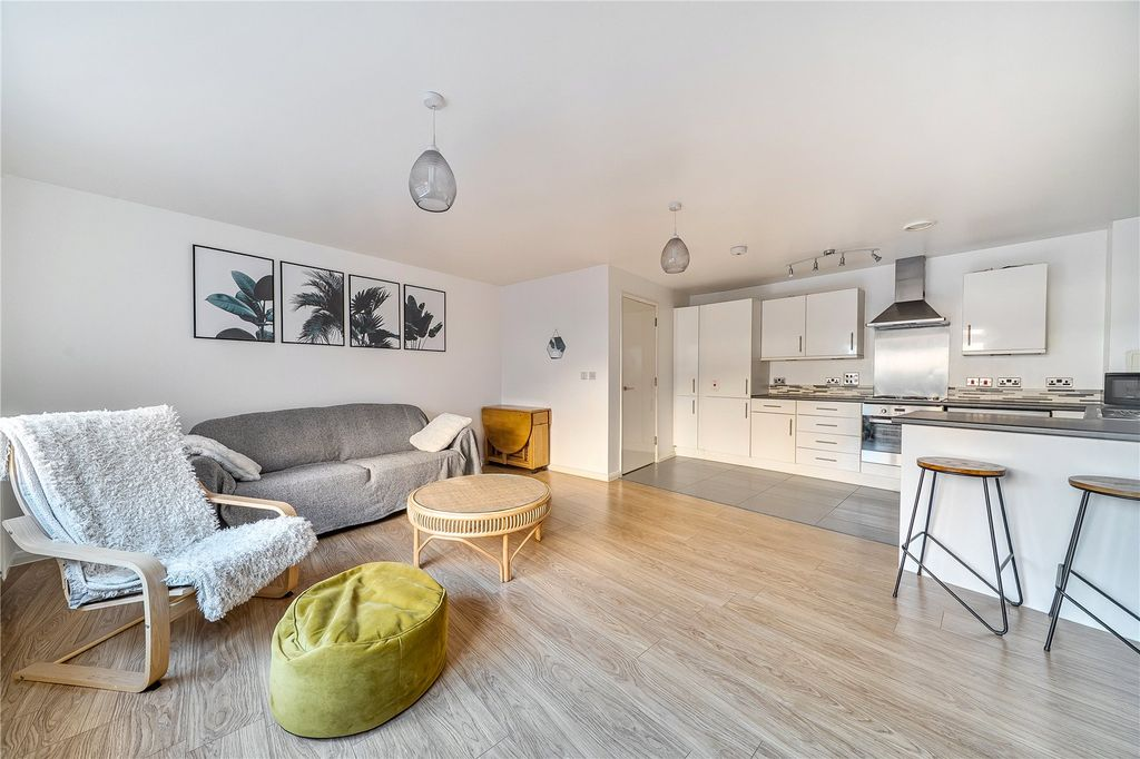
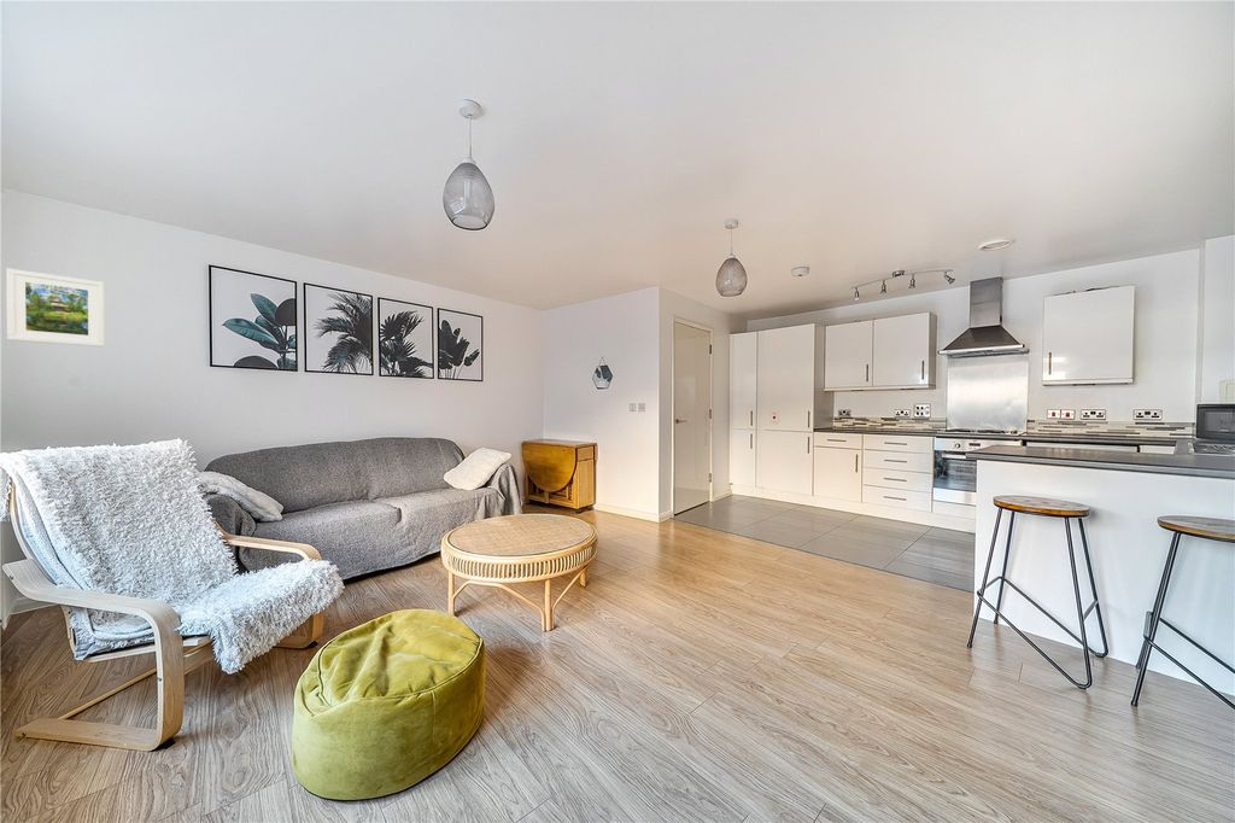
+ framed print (58, 309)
